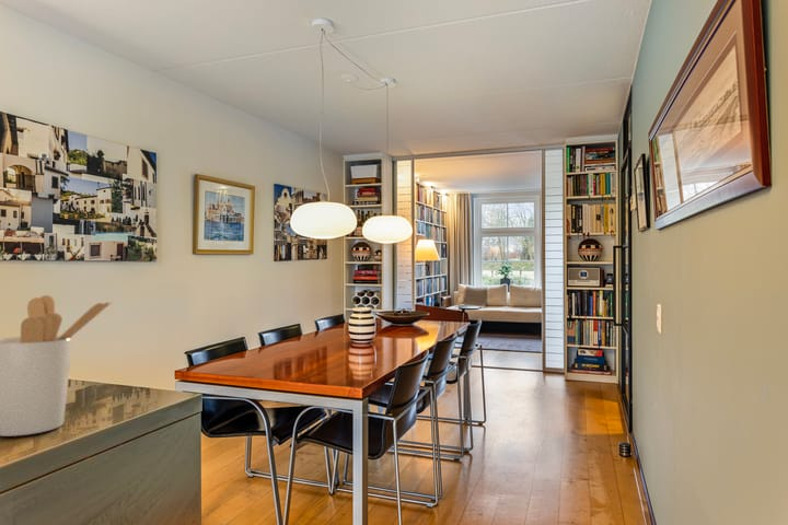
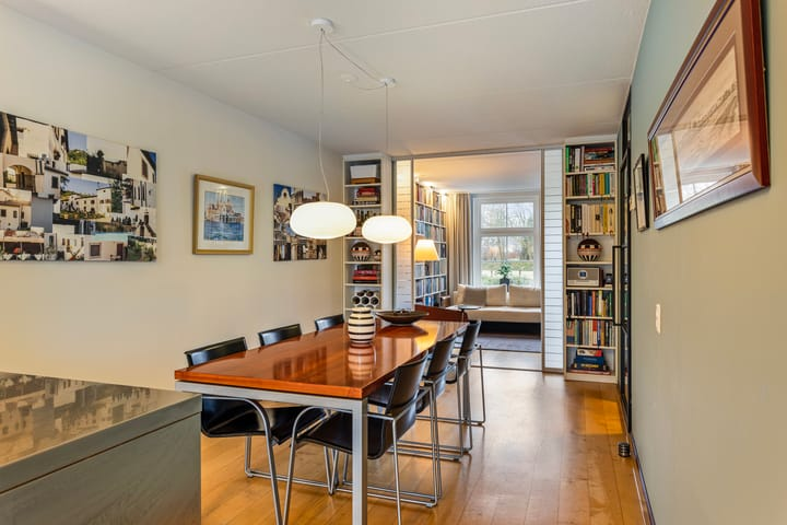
- utensil holder (53, 360)
